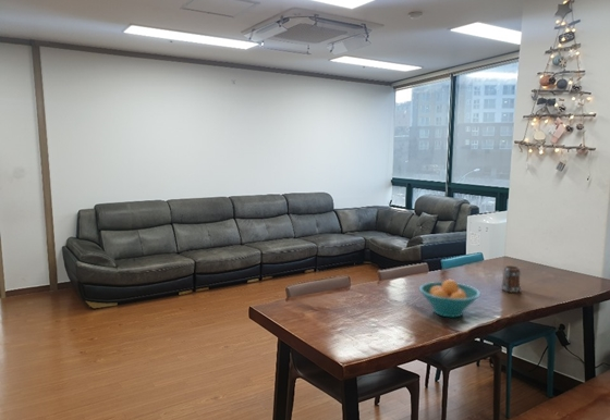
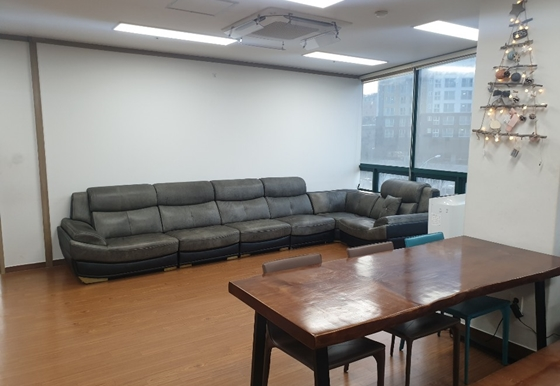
- mug (510, 279)
- fruit bowl (449, 296)
